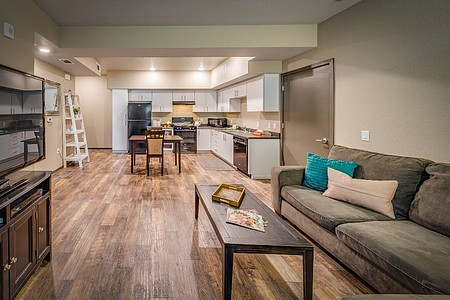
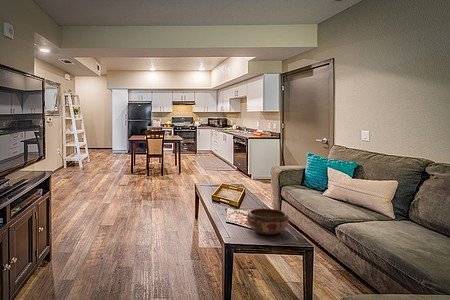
+ decorative bowl (267, 222)
